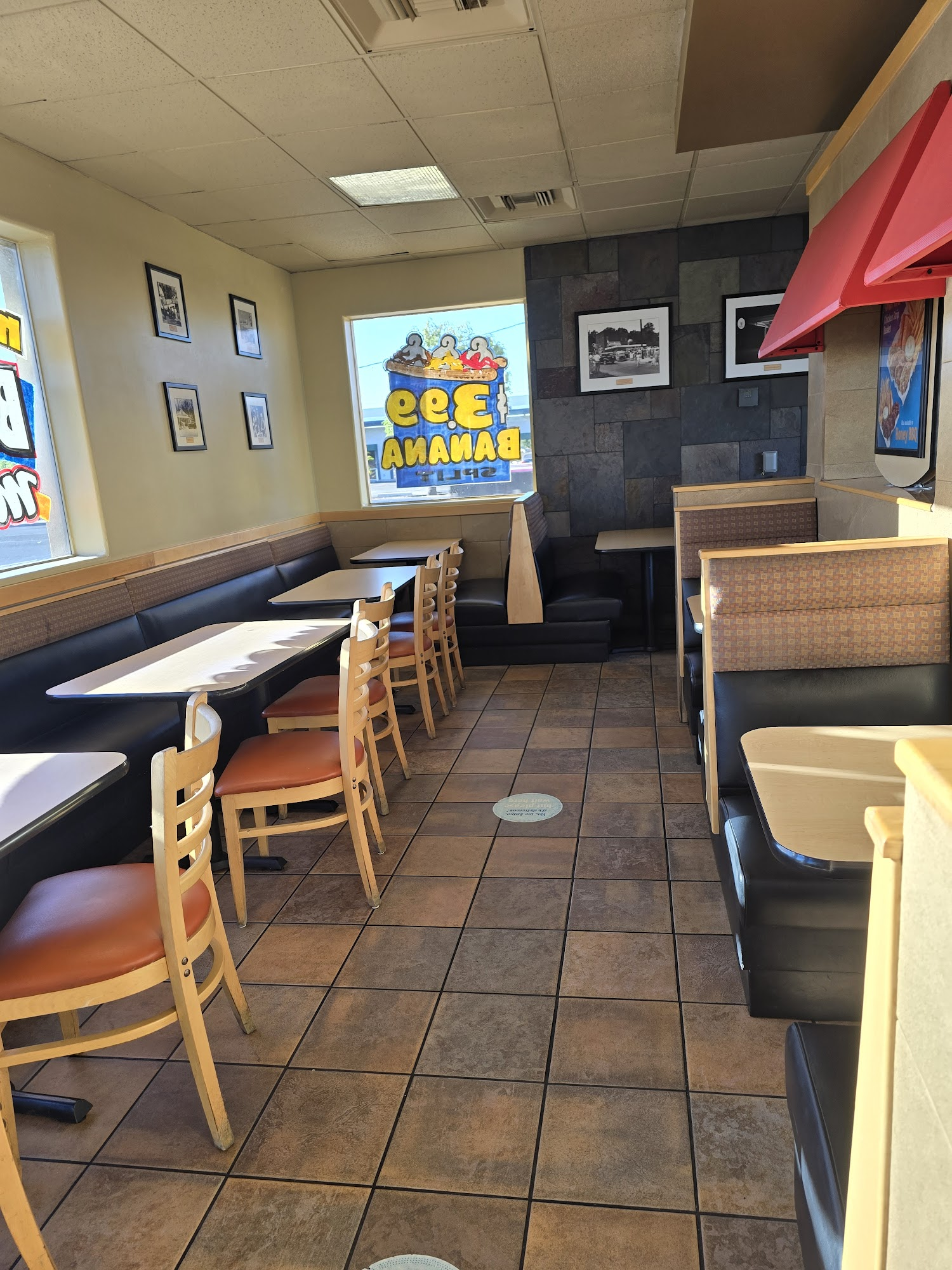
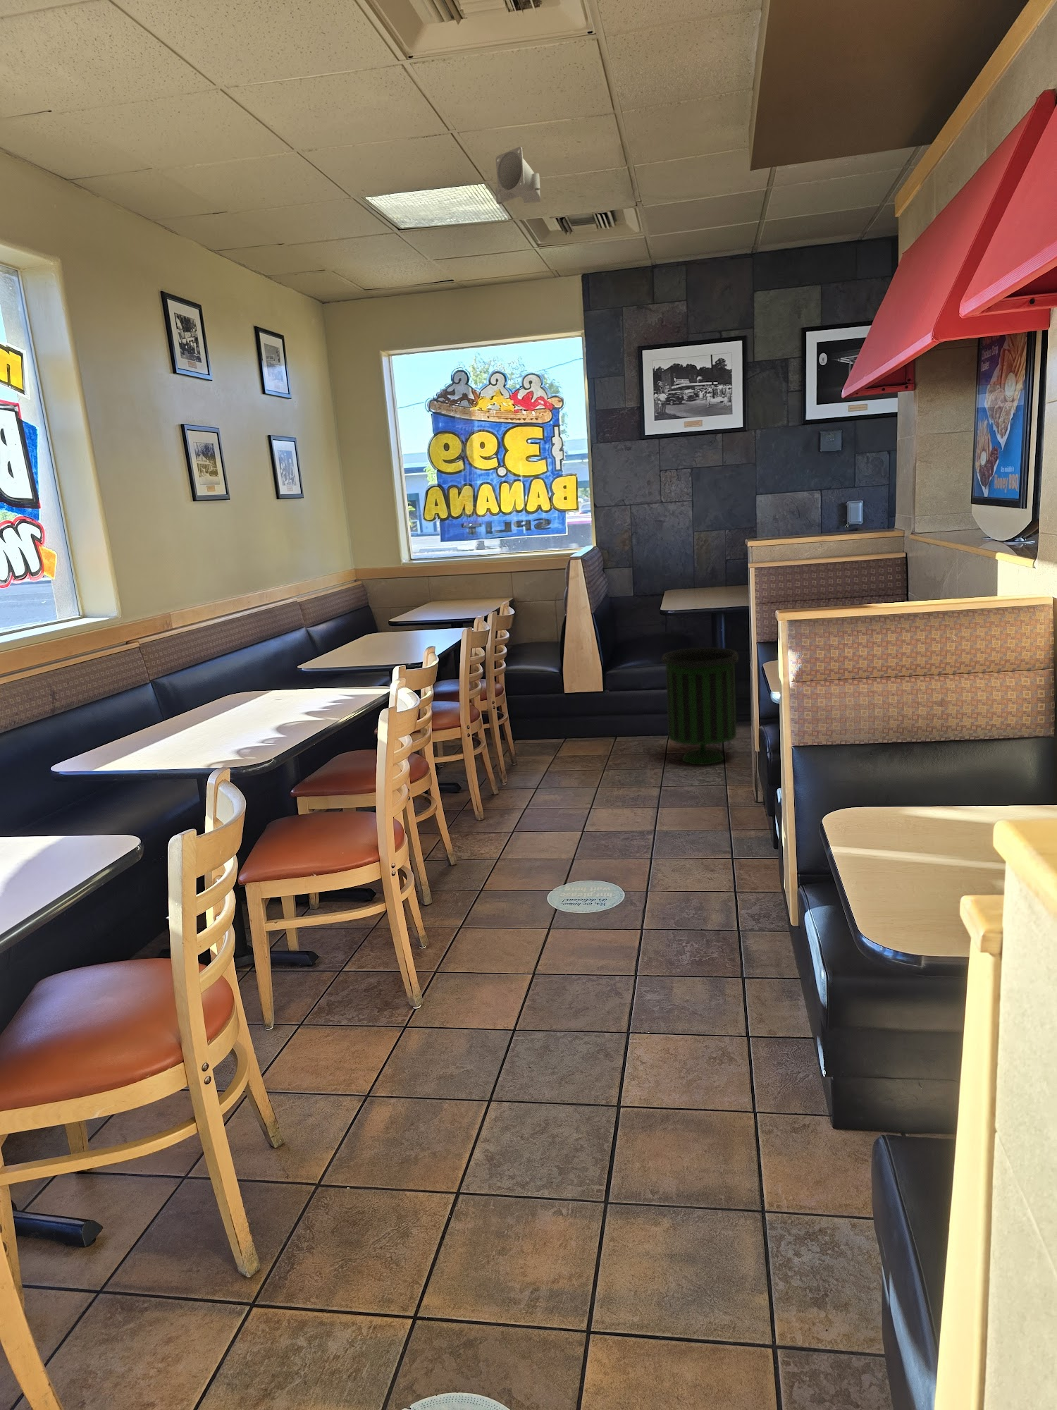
+ trash can (701, 706)
+ security camera (516, 175)
